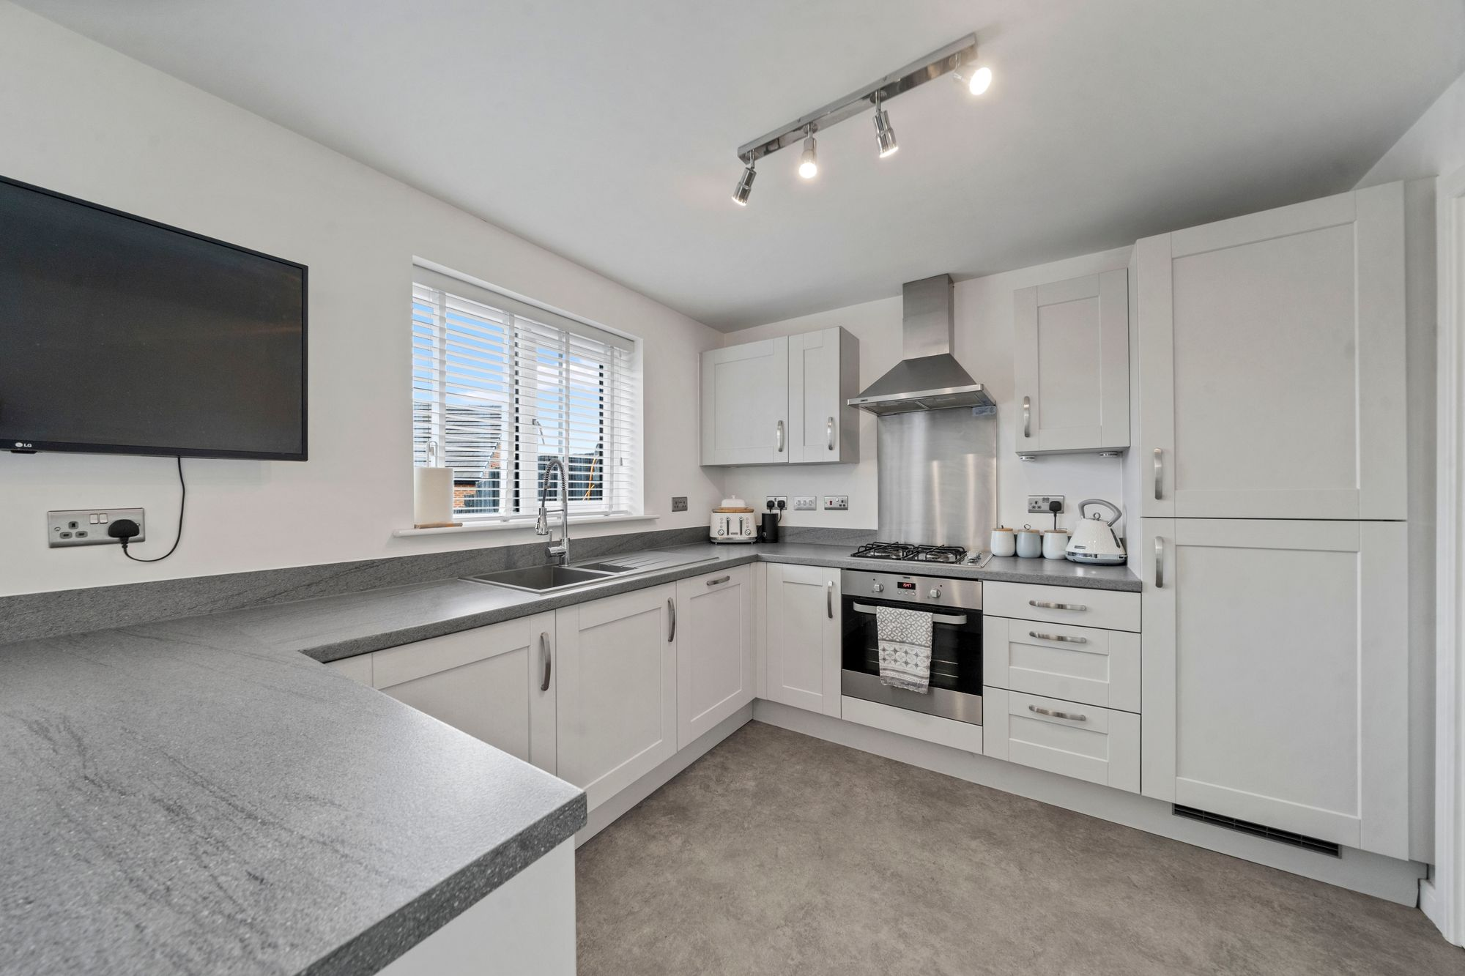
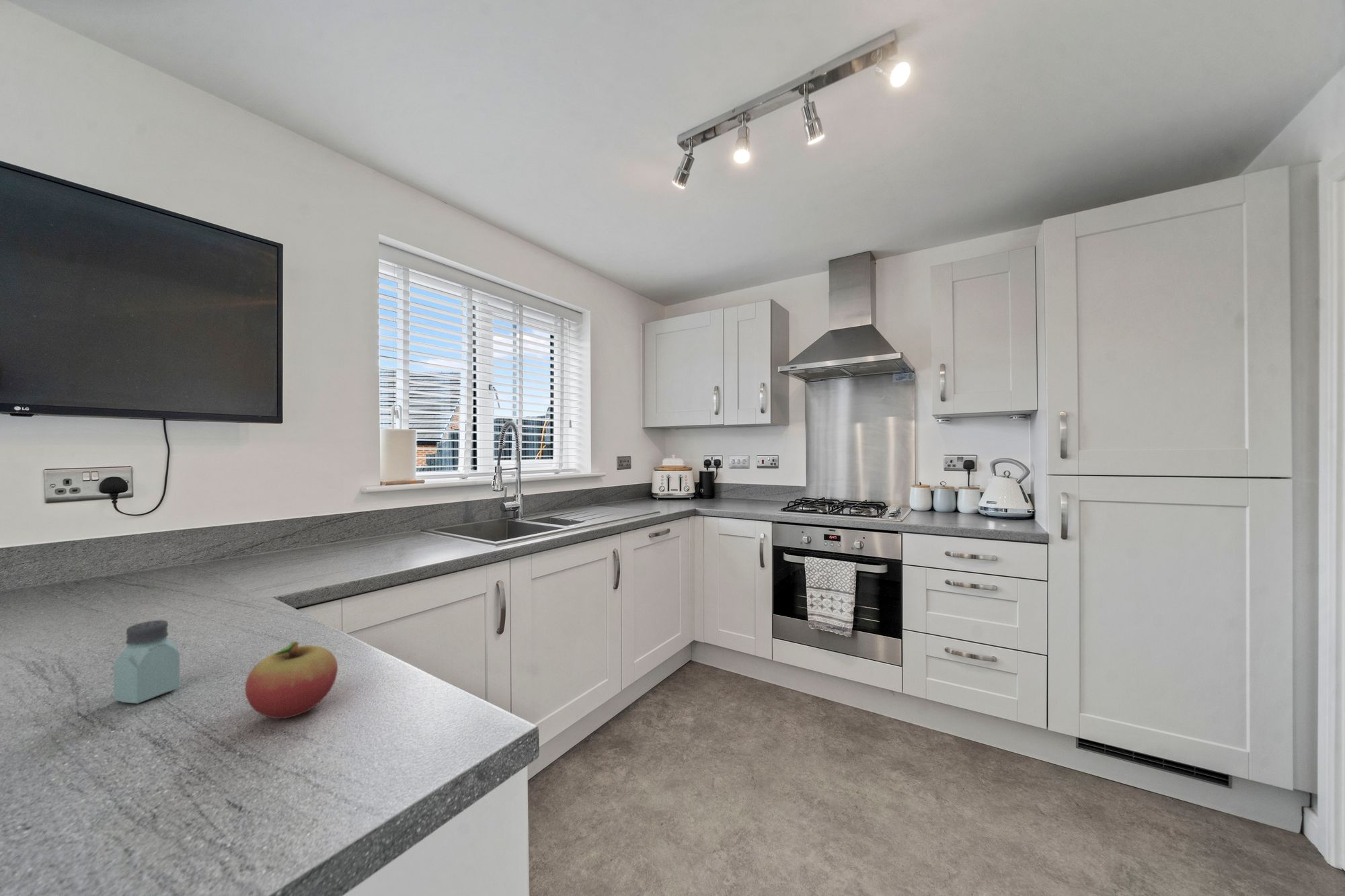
+ saltshaker (147, 659)
+ fruit (293, 673)
